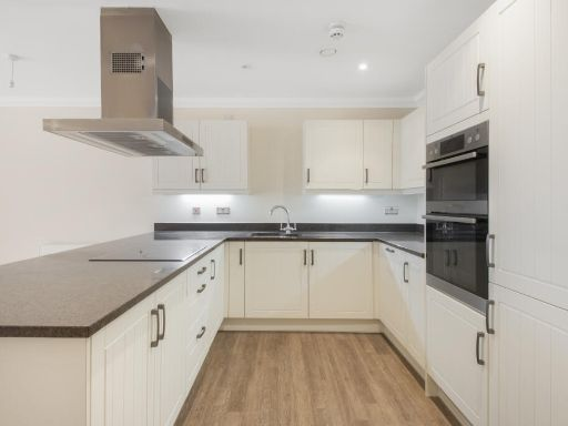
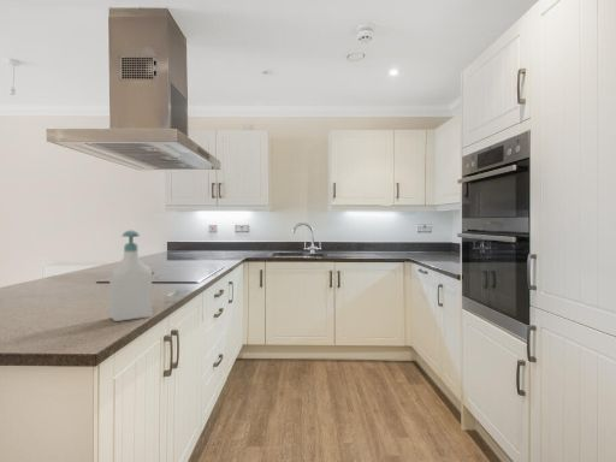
+ soap bottle (131, 273)
